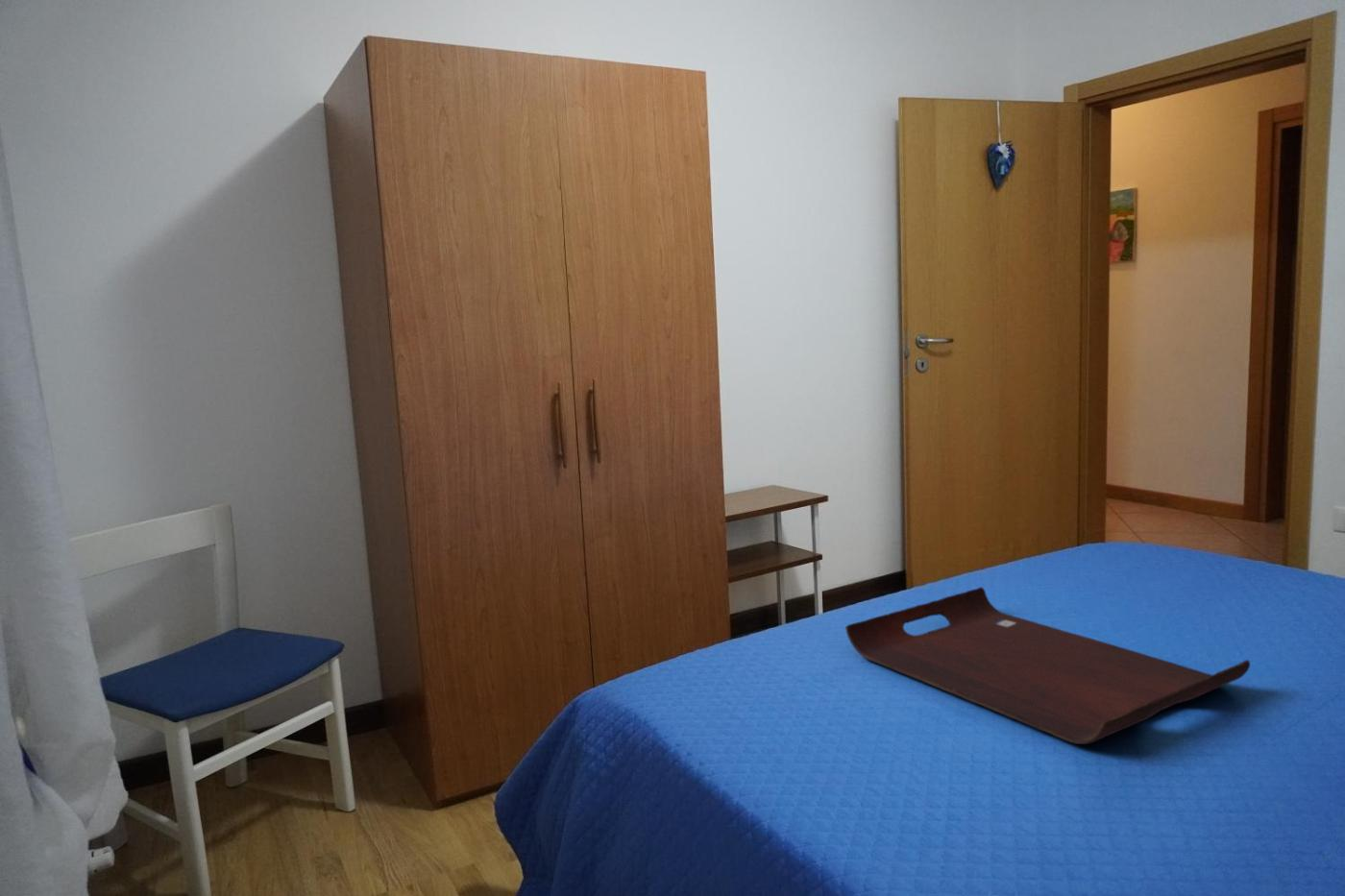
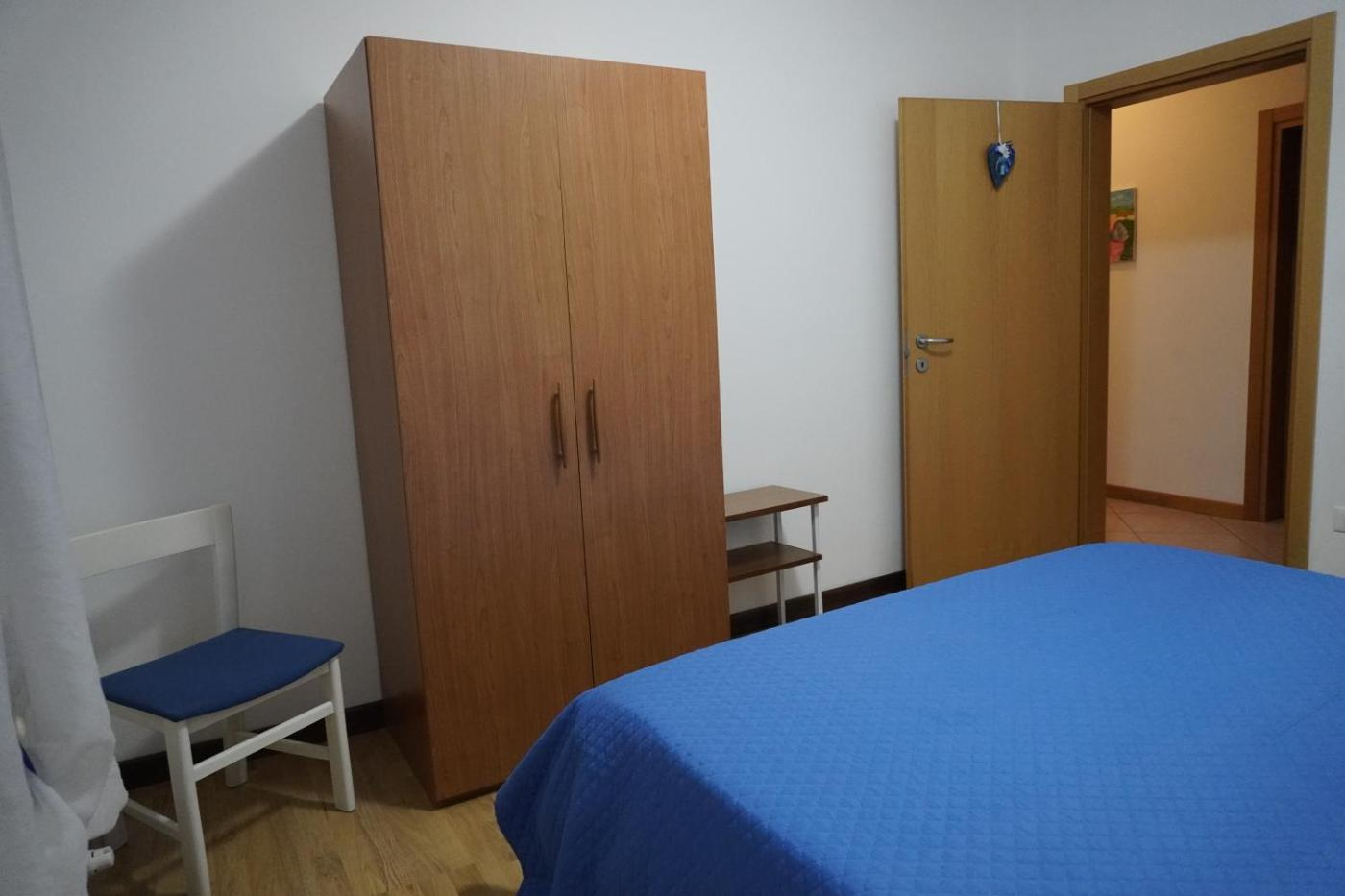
- serving tray (1031, 655)
